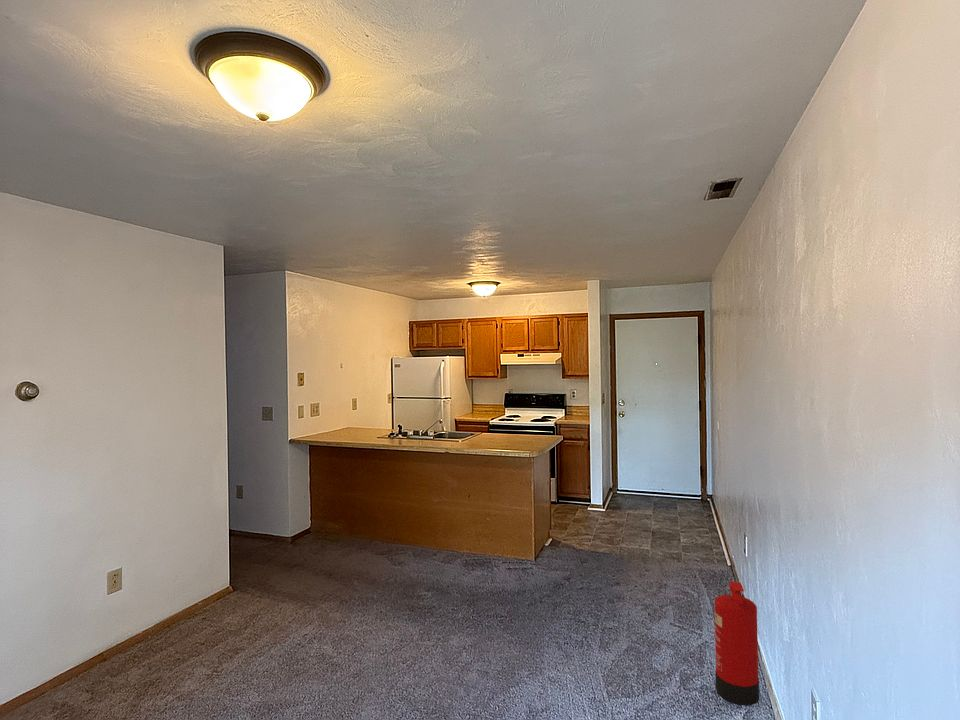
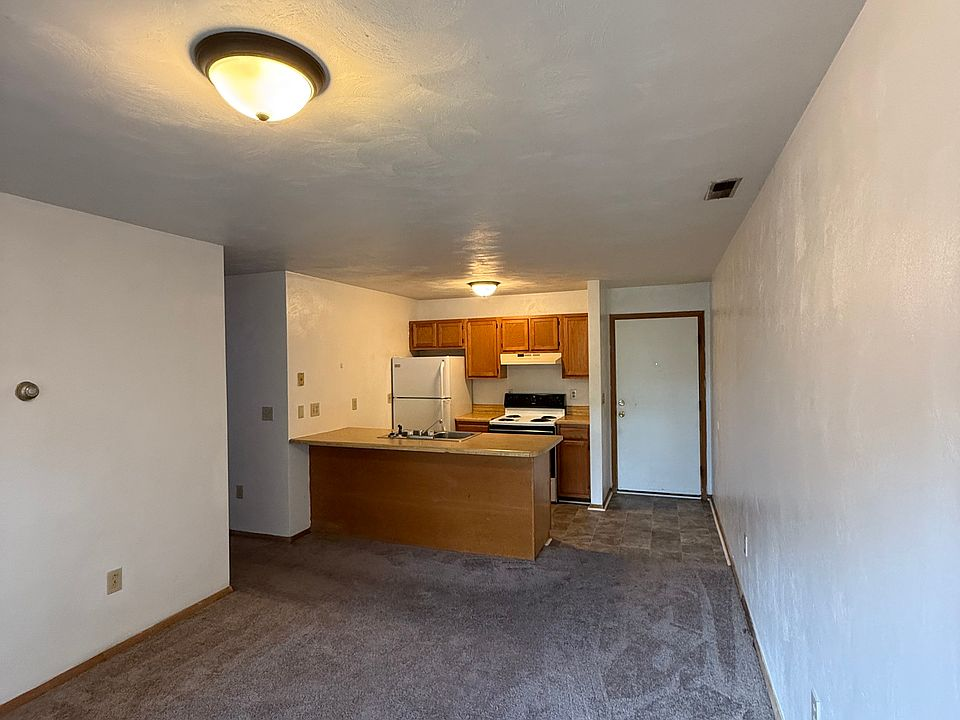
- fire extinguisher (735, 634)
